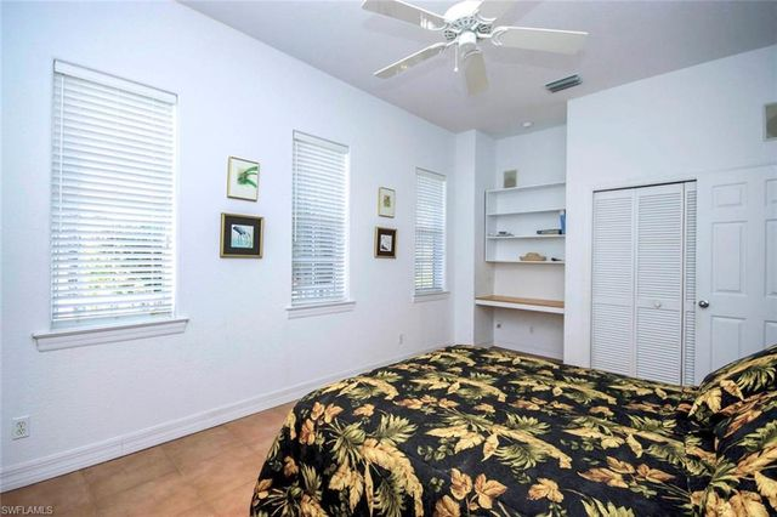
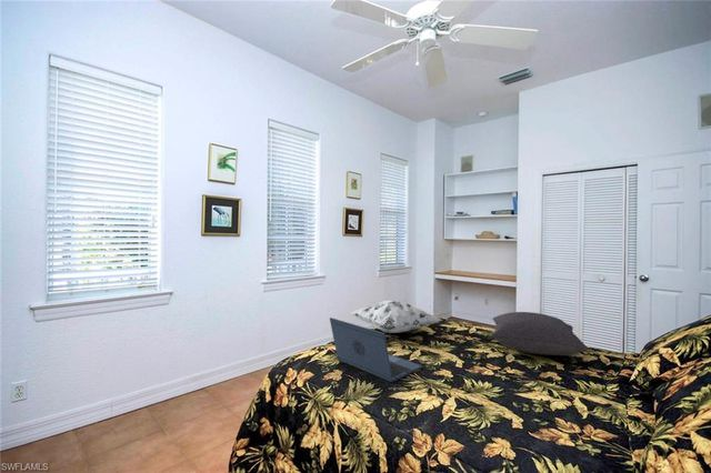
+ laptop (374, 342)
+ pillow (533, 332)
+ decorative pillow (393, 316)
